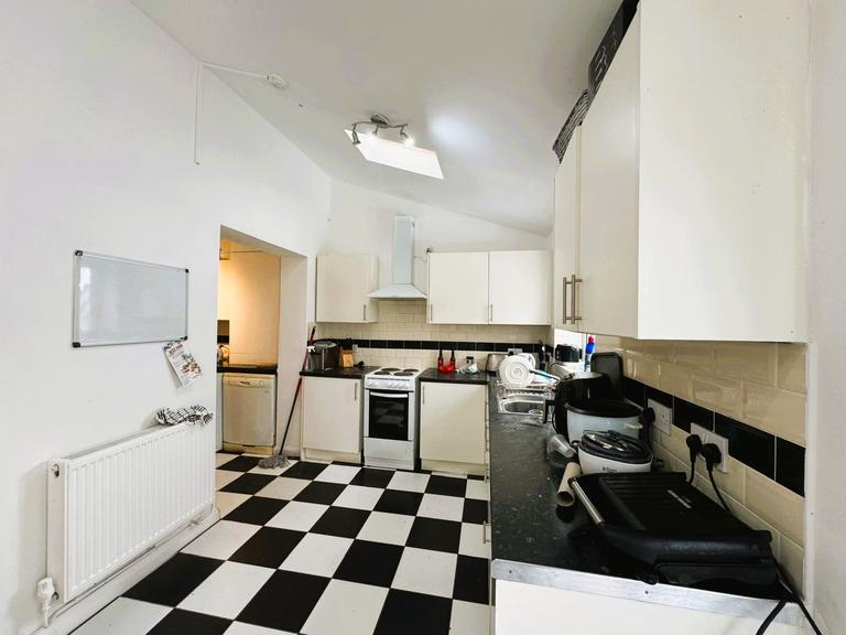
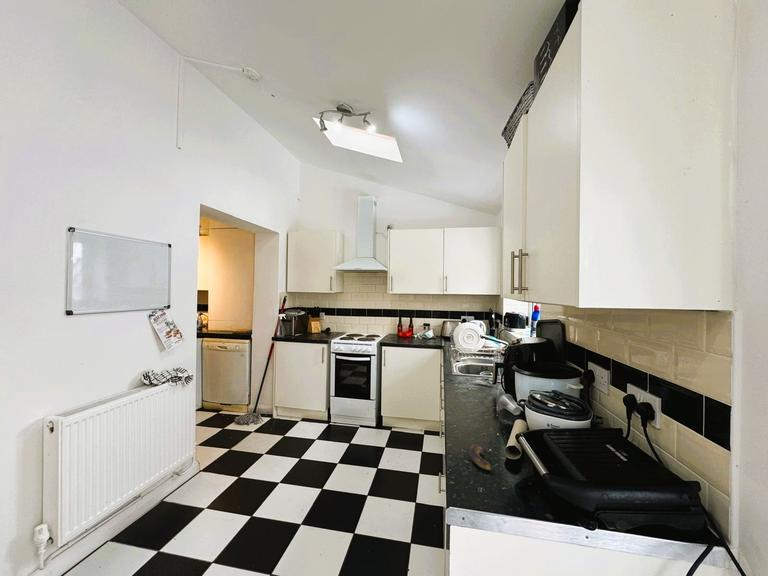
+ banana (480, 457)
